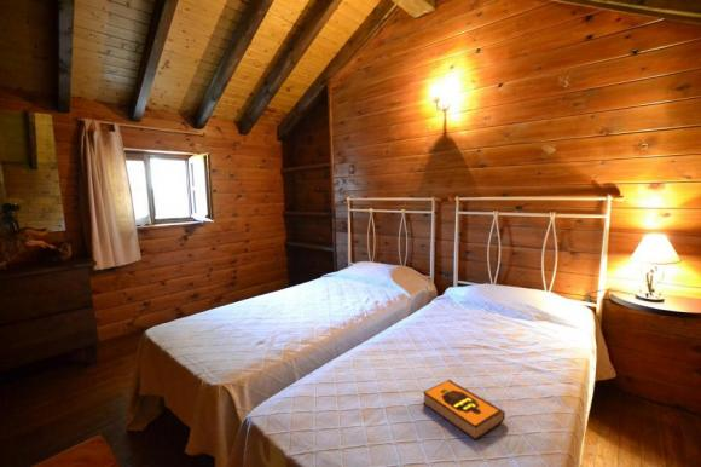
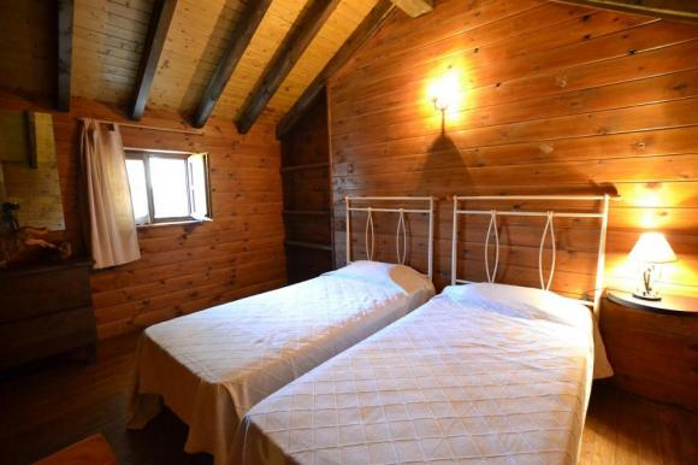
- hardback book (462, 405)
